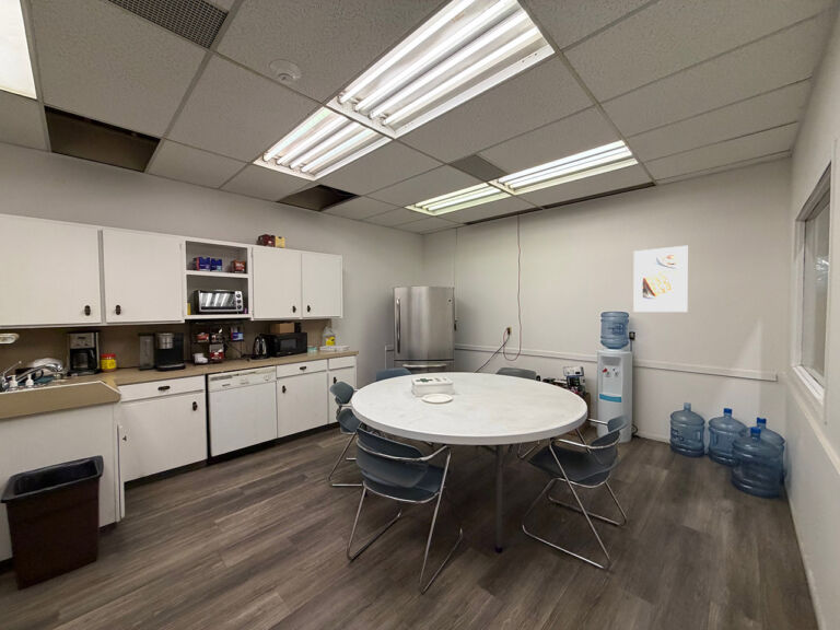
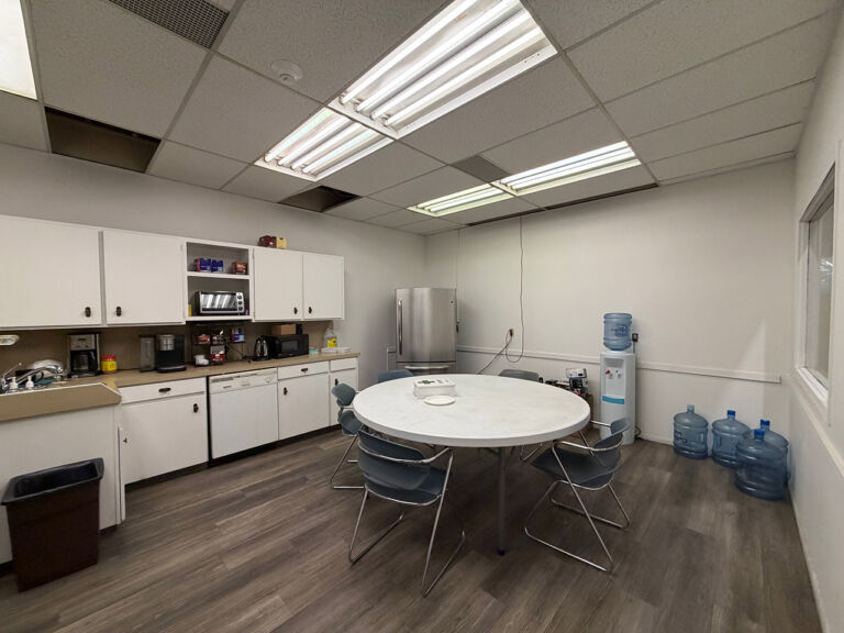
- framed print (660, 280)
